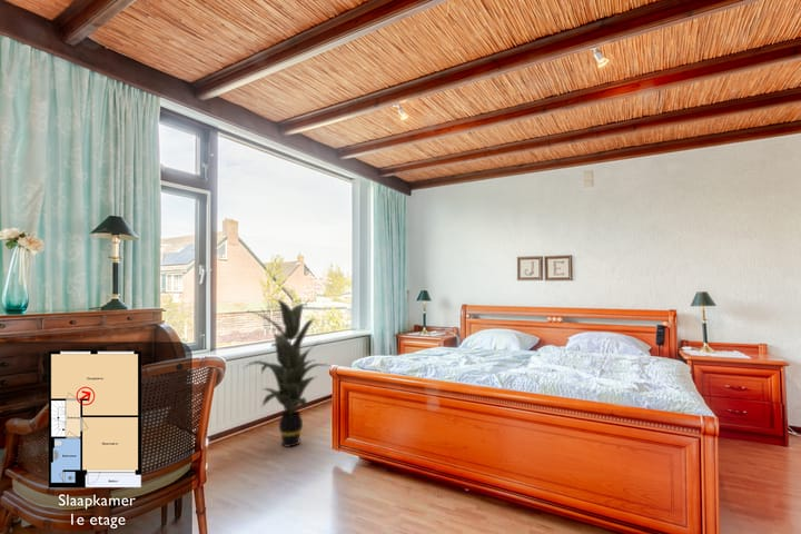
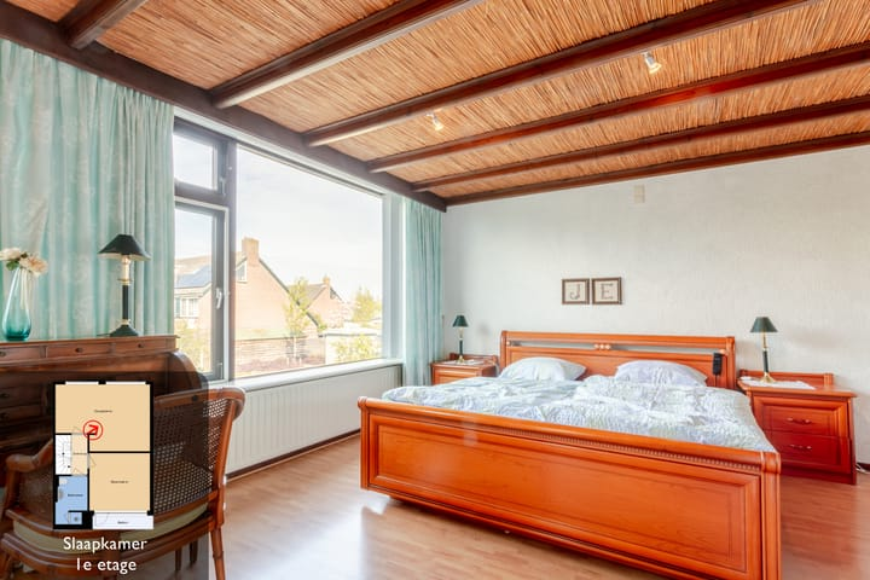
- indoor plant (284, 370)
